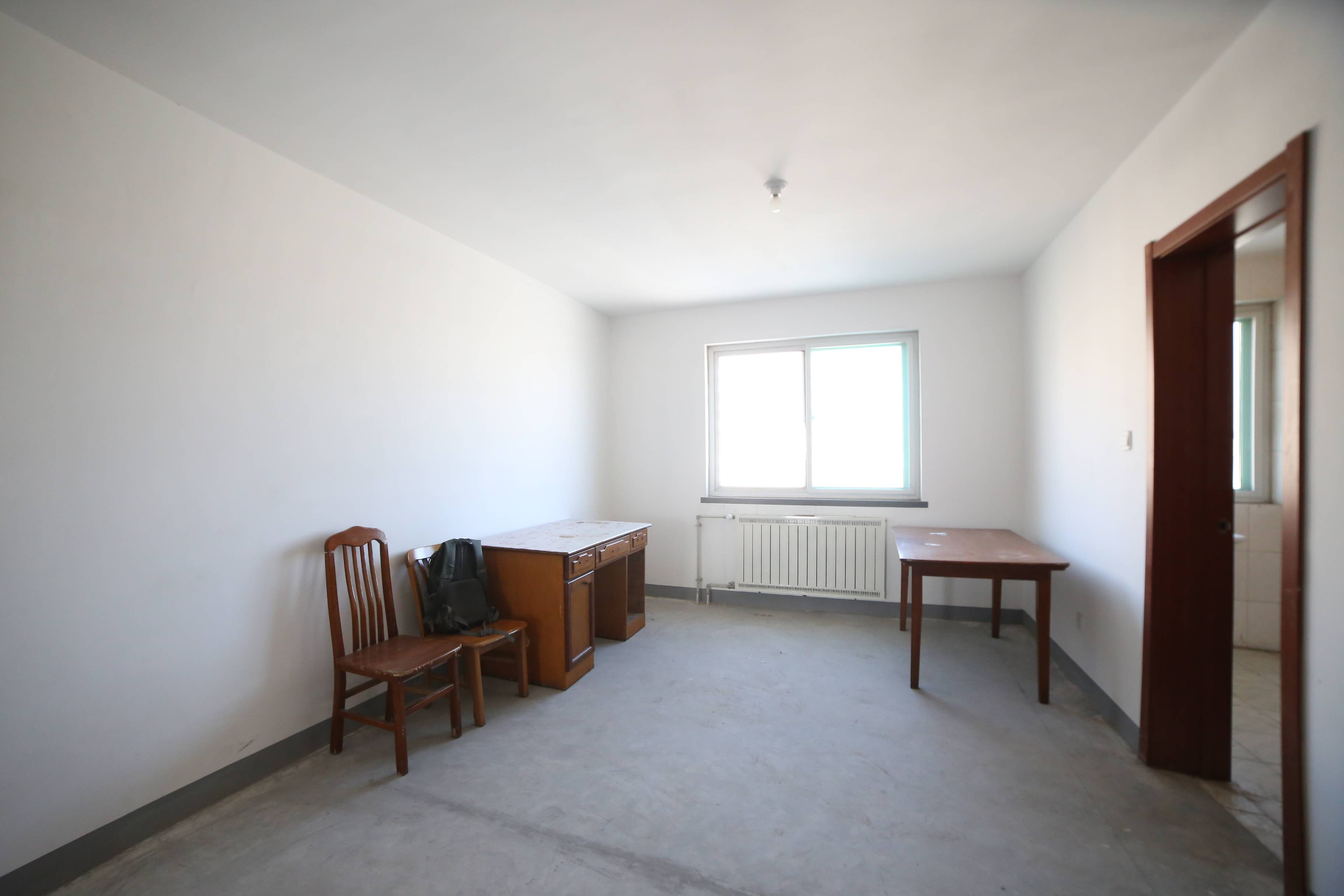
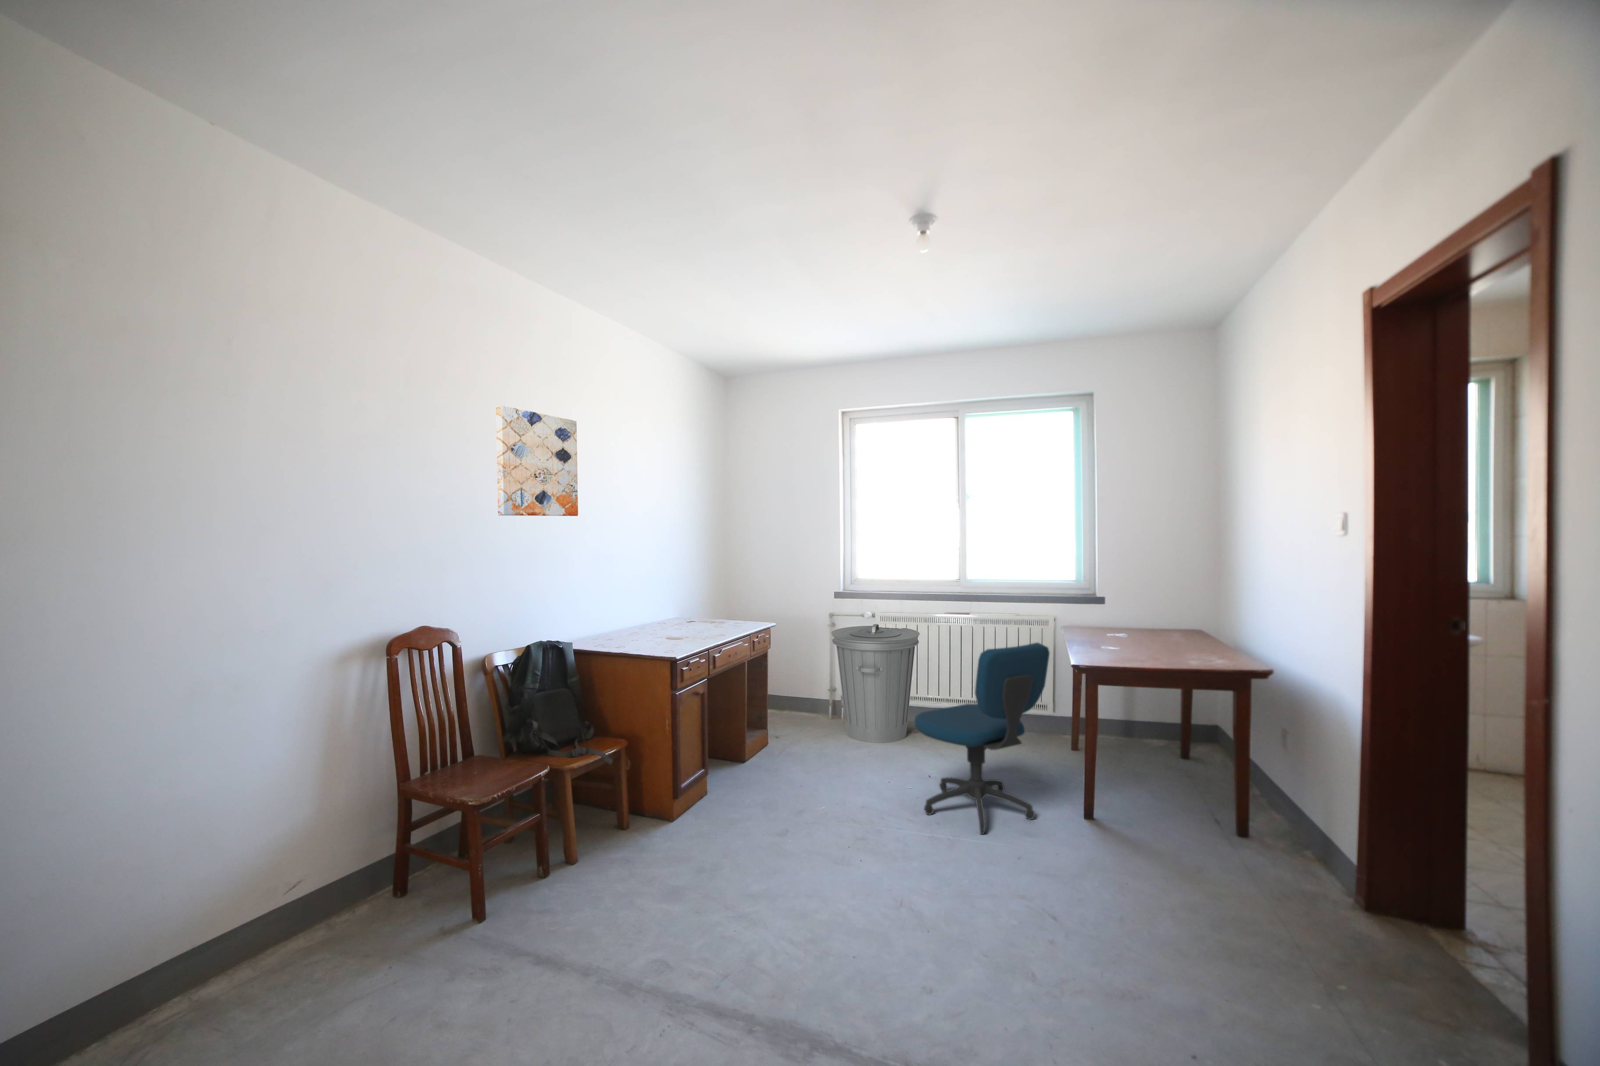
+ office chair (977, 725)
+ wall art (539, 465)
+ trash can (875, 679)
